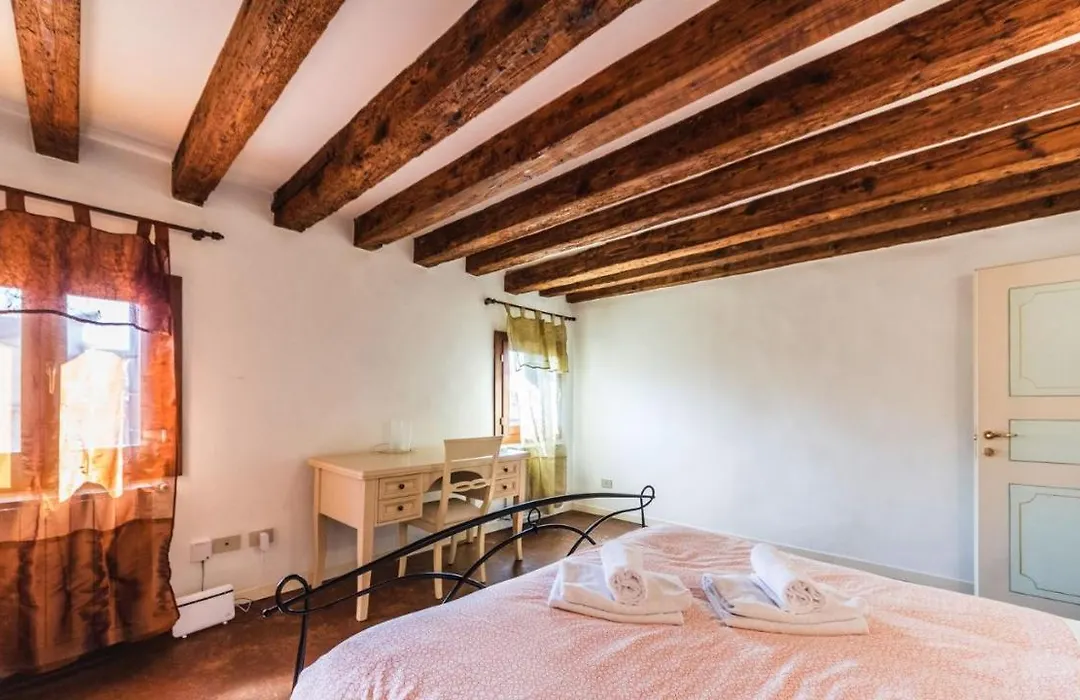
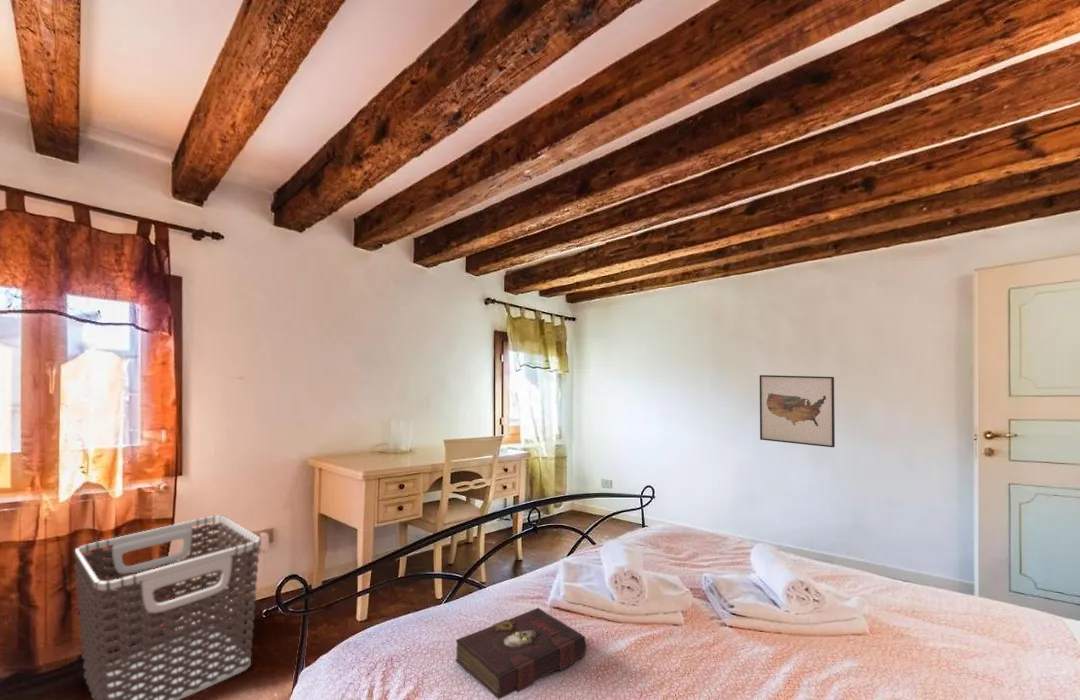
+ wall art (795, 409)
+ clothes hamper (170, 607)
+ book (528, 645)
